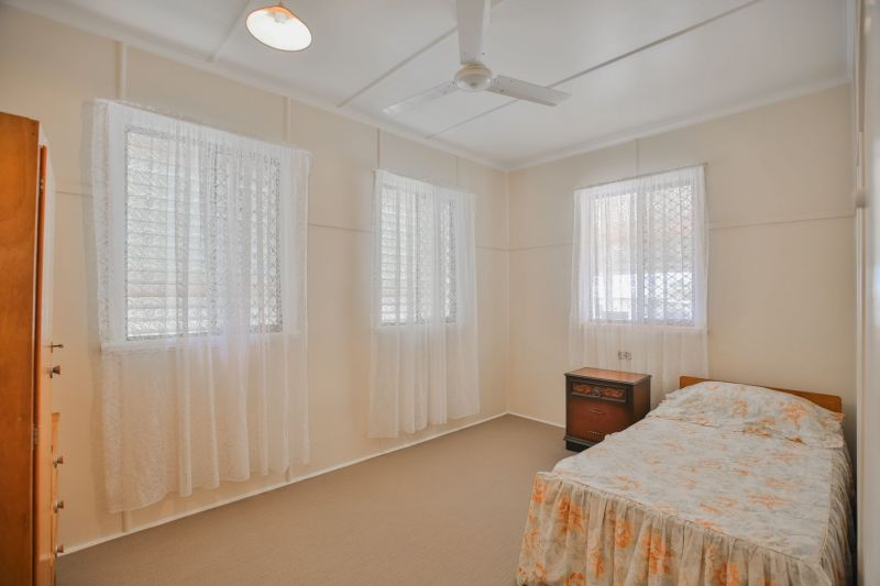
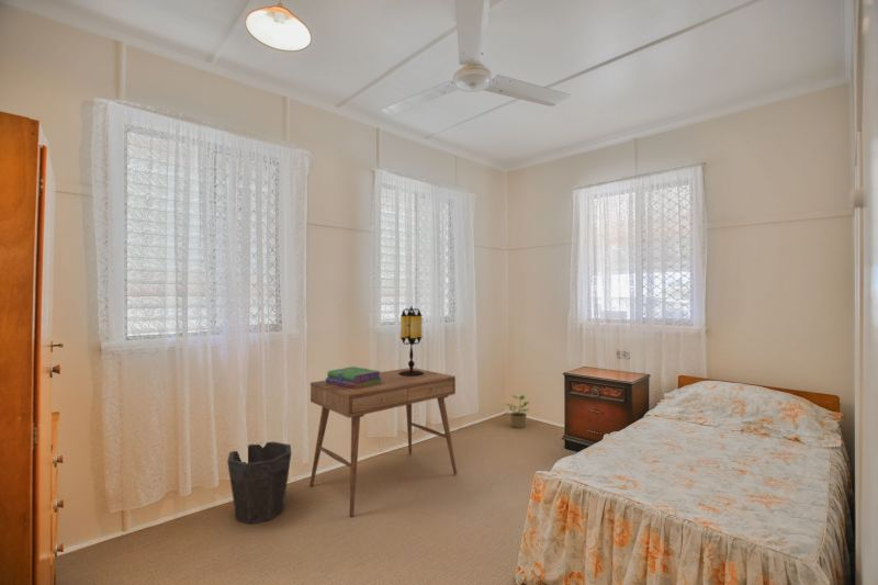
+ table lamp (410, 339)
+ desk (379, 410)
+ stack of books (353, 376)
+ potted plant (518, 412)
+ waste bin (260, 482)
